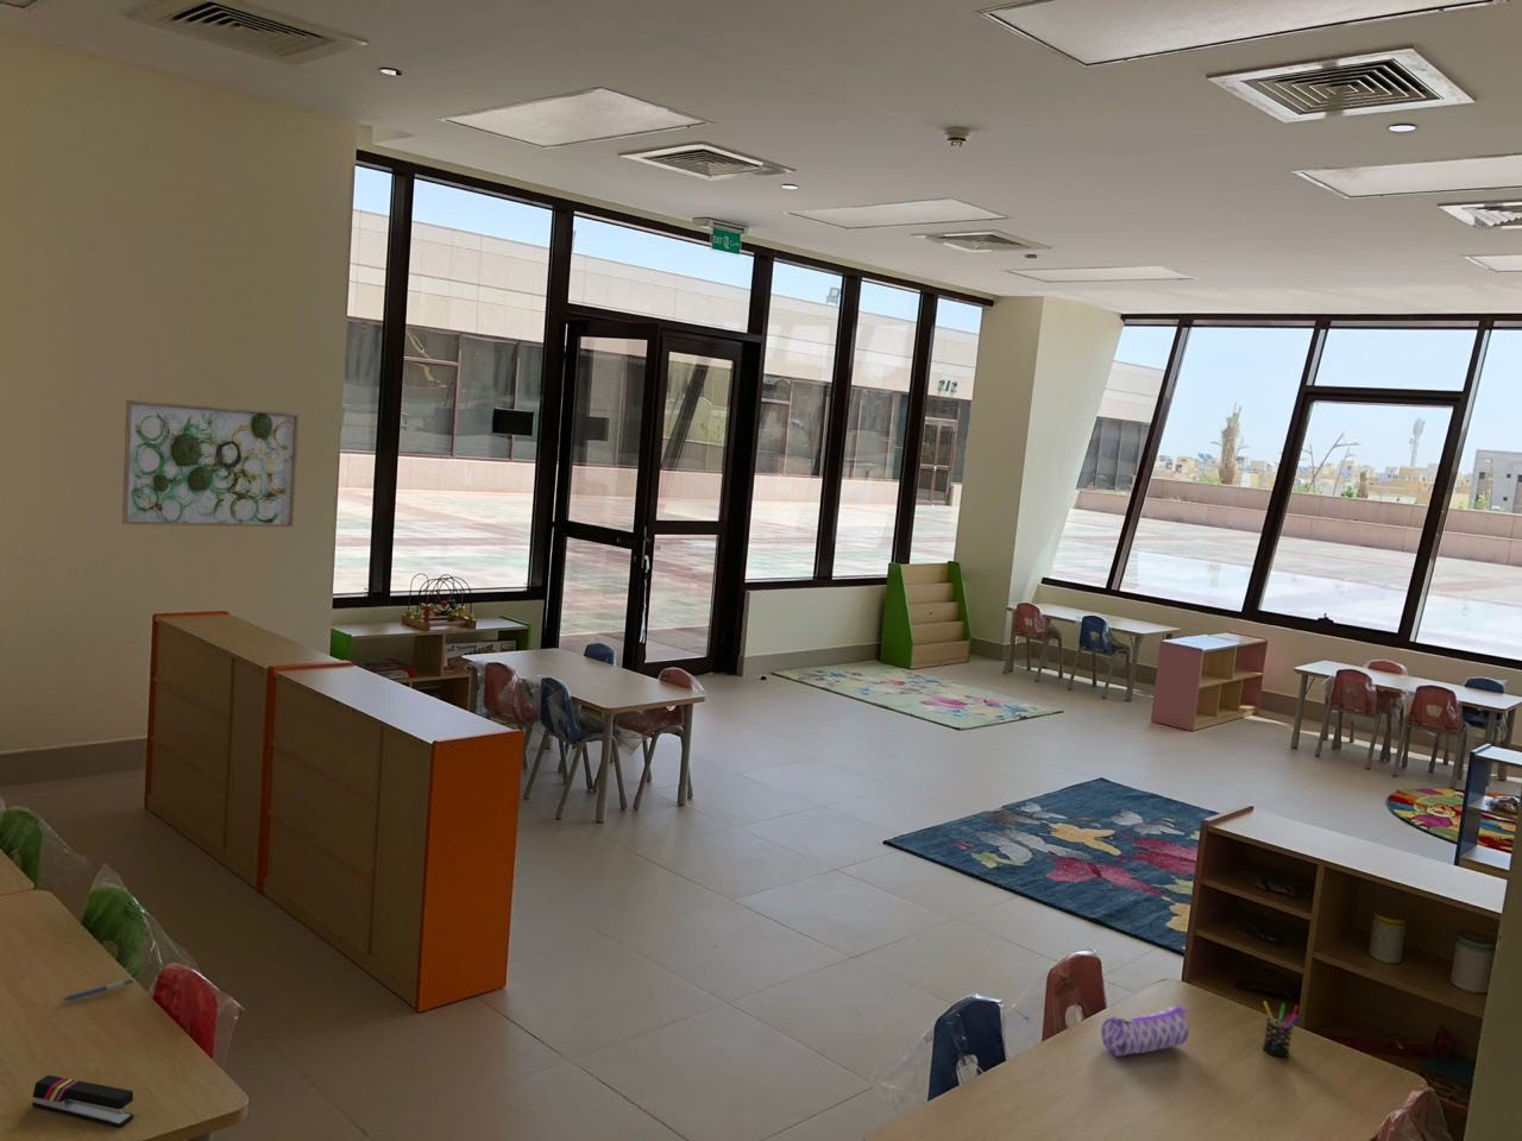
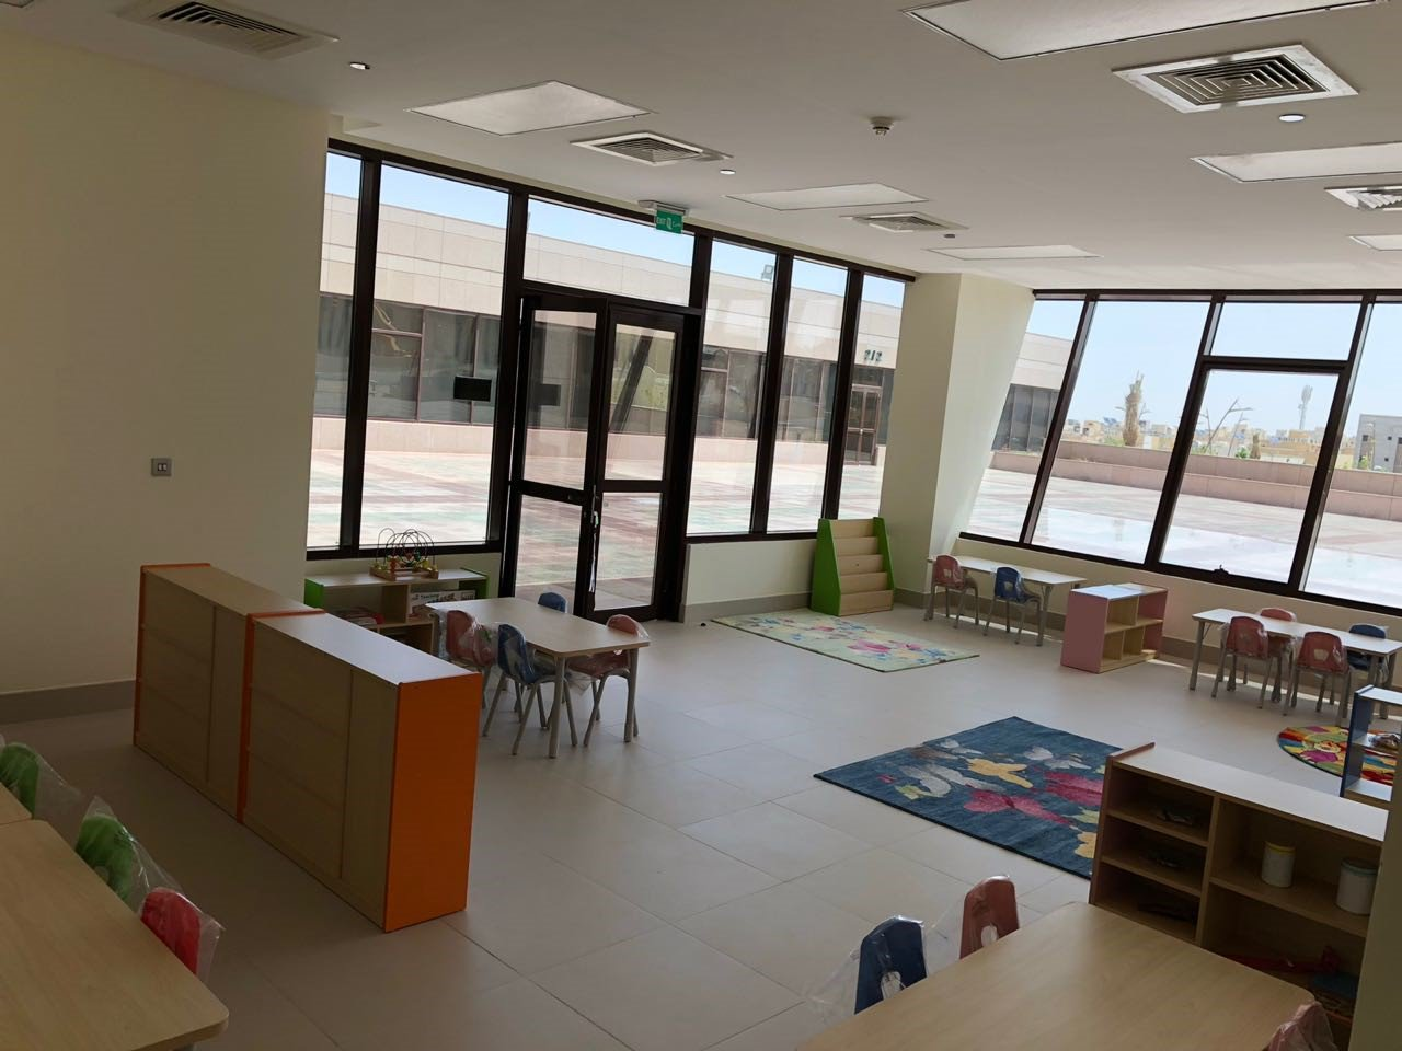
- pen (98, 989)
- wall art (215, 466)
- pen holder (1281, 1026)
- pencil case (1143, 1030)
- stapler (81, 1097)
